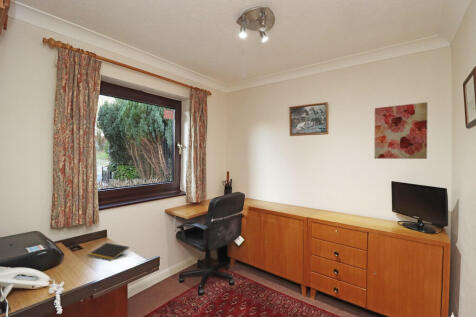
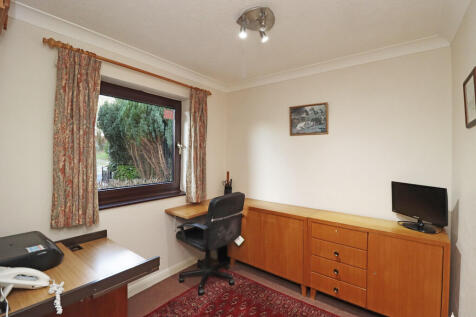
- wall art (399, 132)
- notepad (108, 251)
